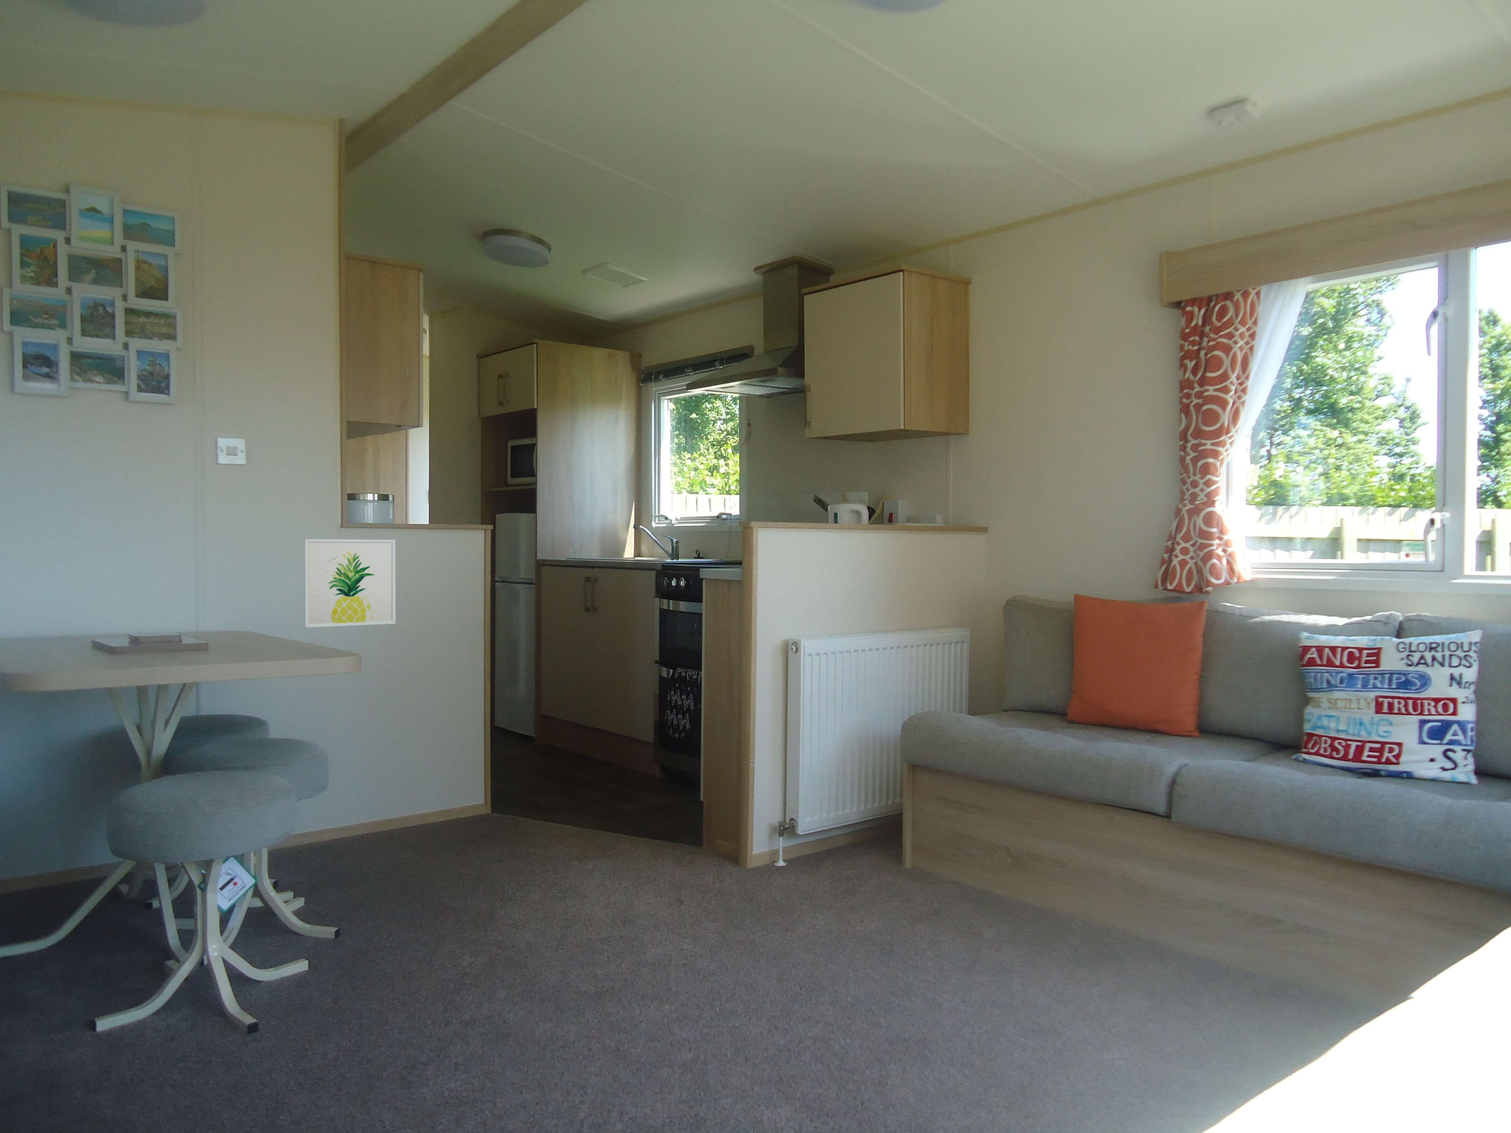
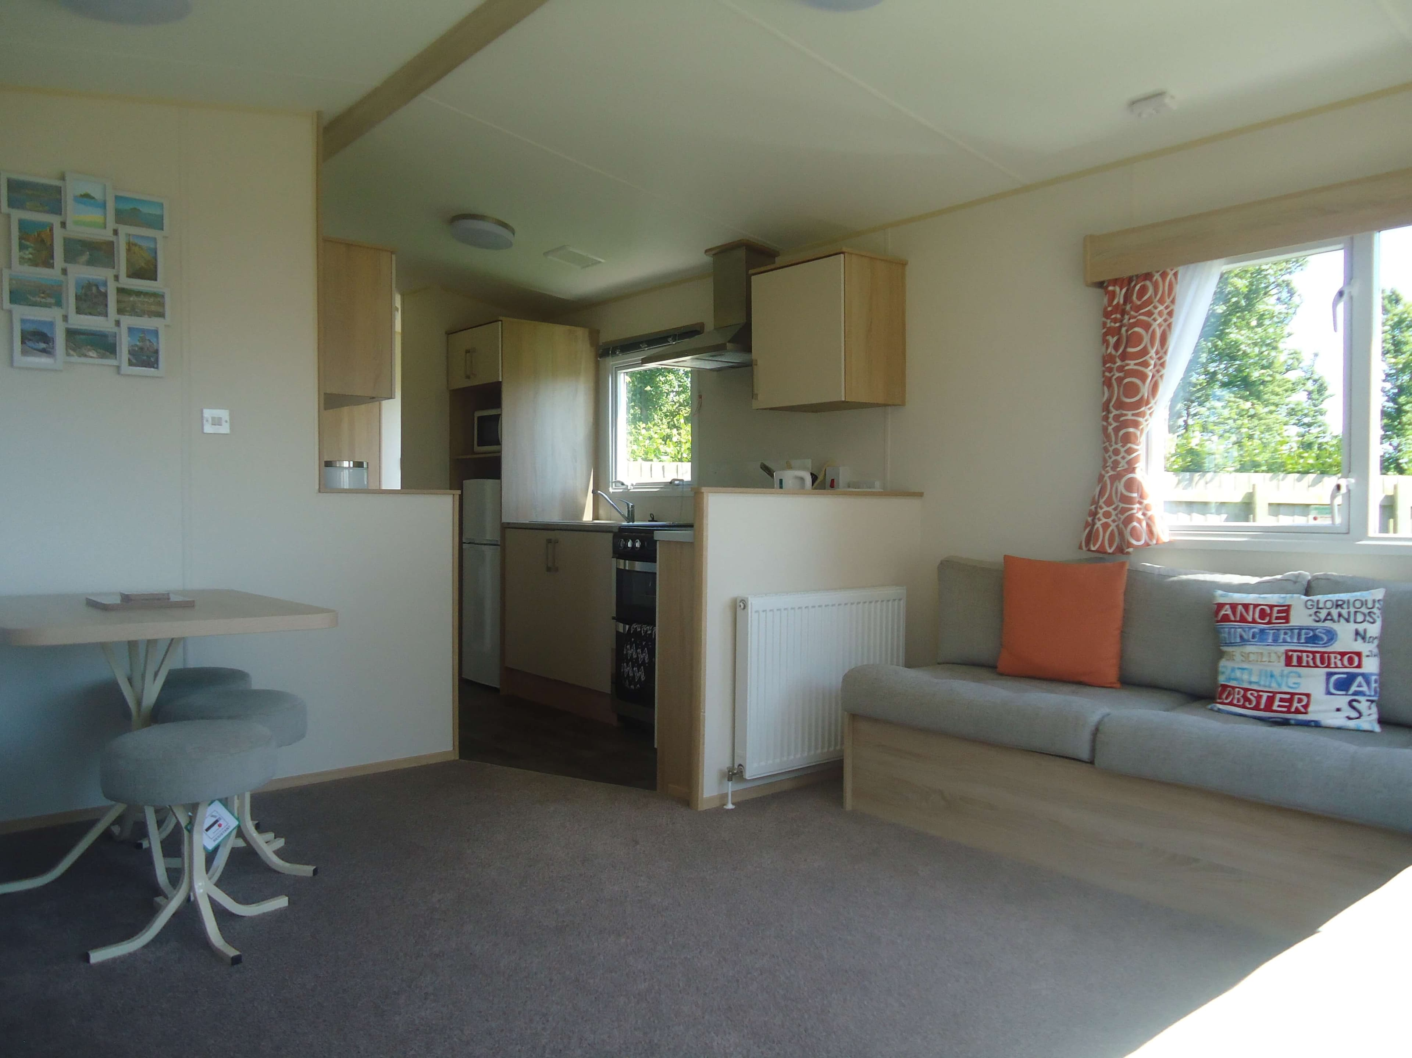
- wall art (351, 582)
